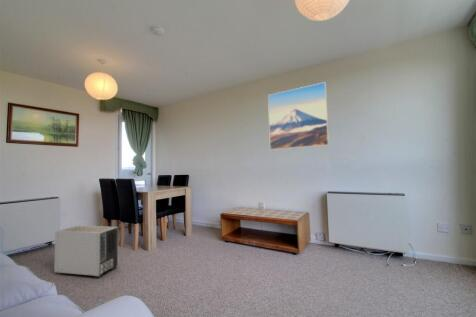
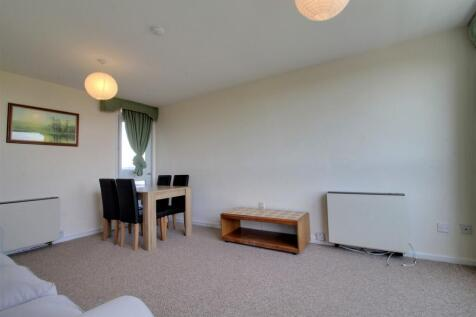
- air purifier (86, 249)
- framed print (296, 118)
